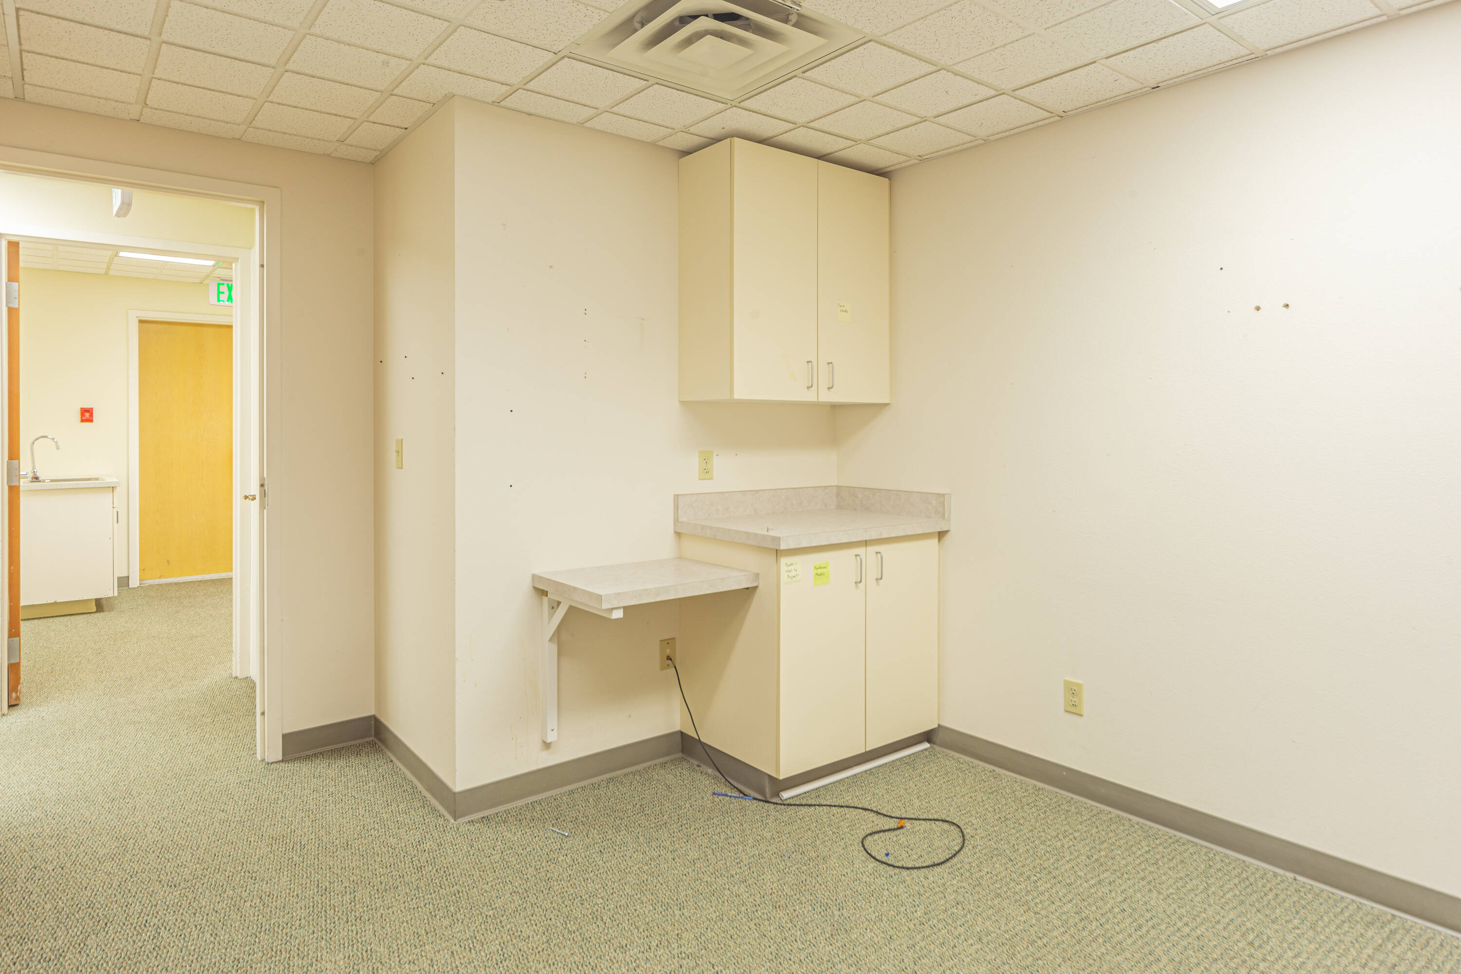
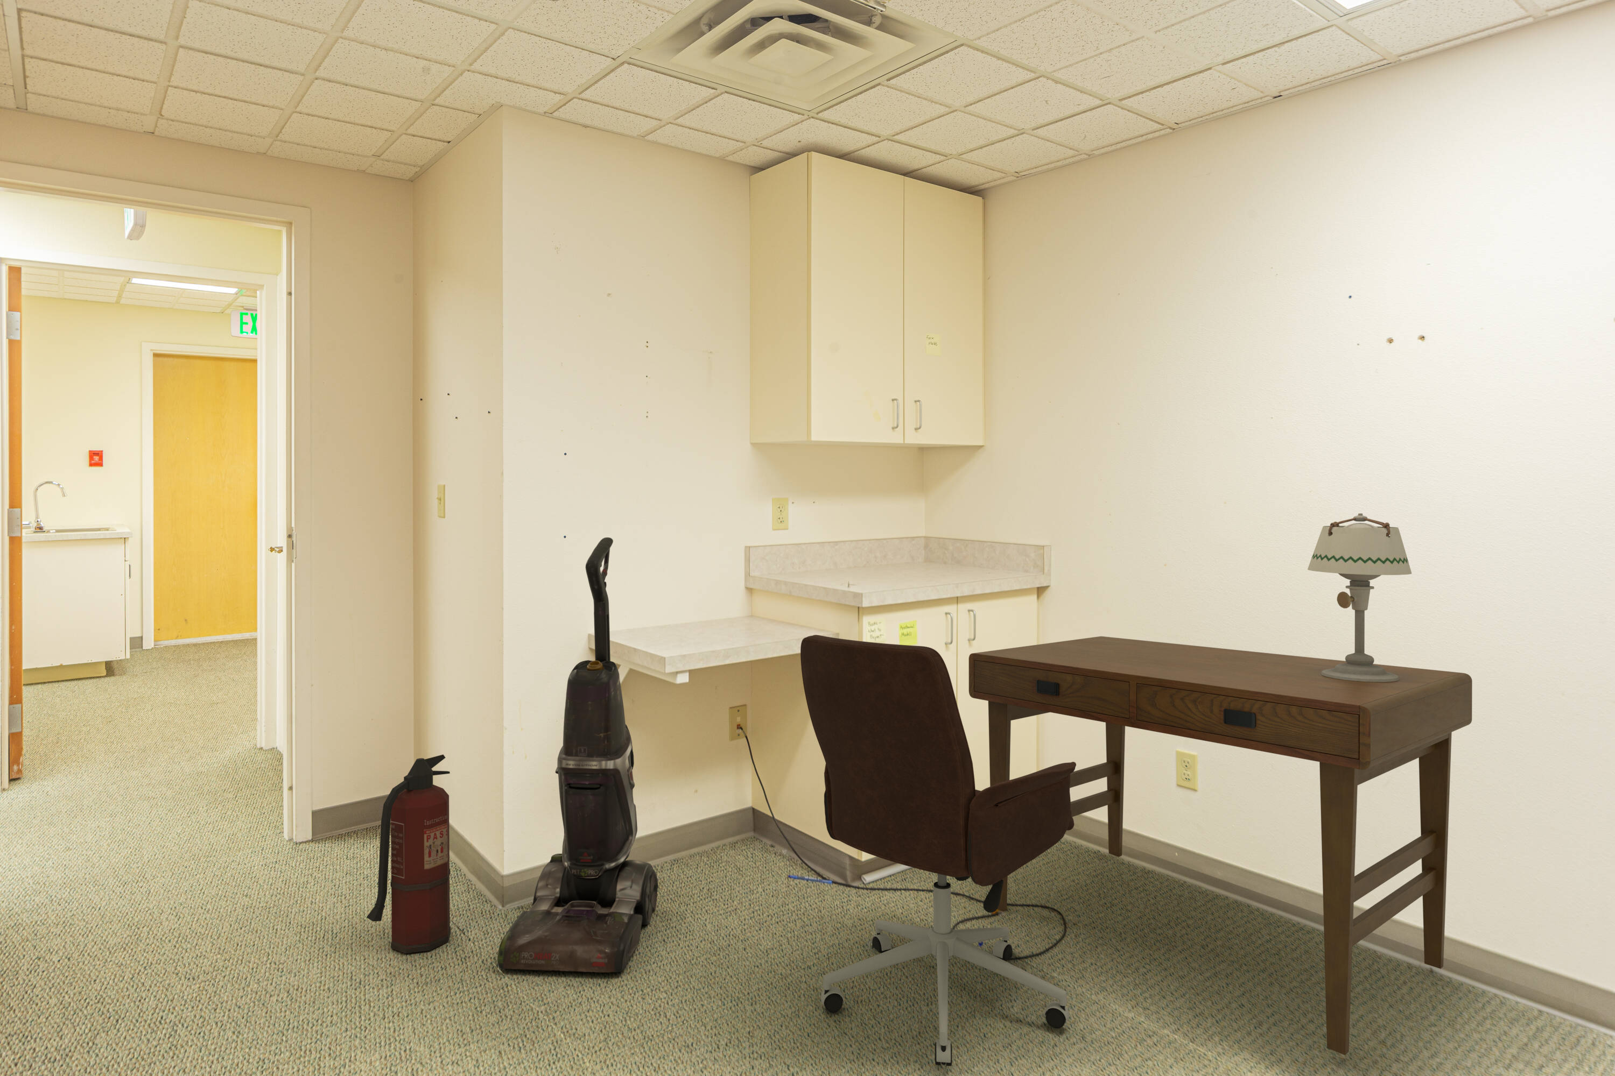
+ fire extinguisher (411, 851)
+ table lamp (1358, 594)
+ office chair (937, 817)
+ desk (1210, 741)
+ vacuum cleaner (583, 737)
